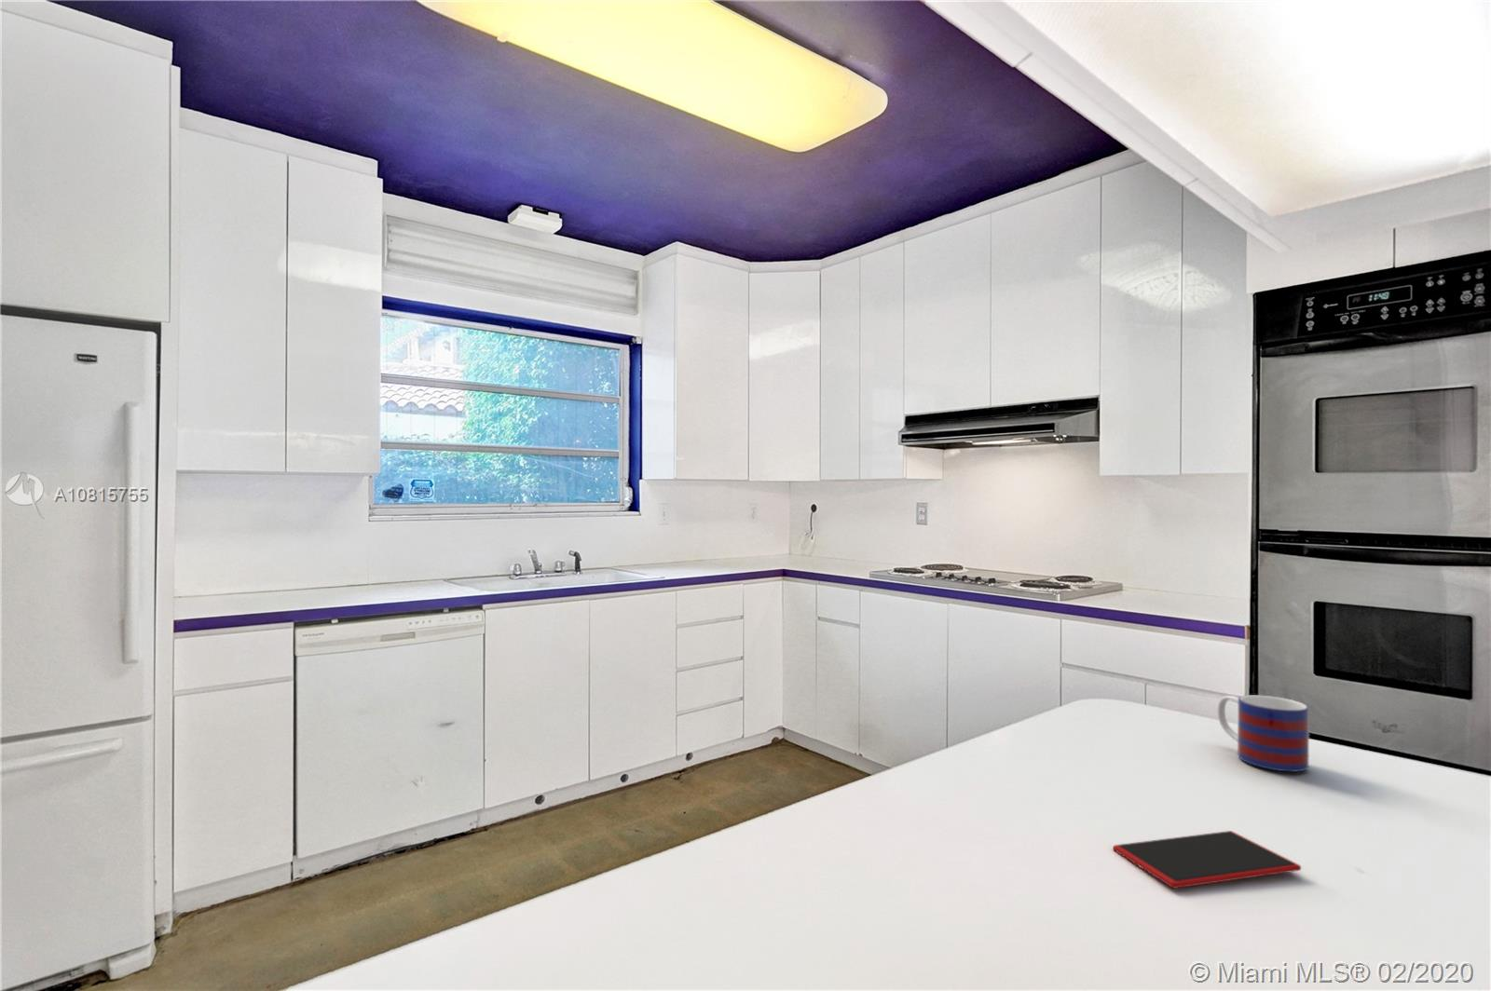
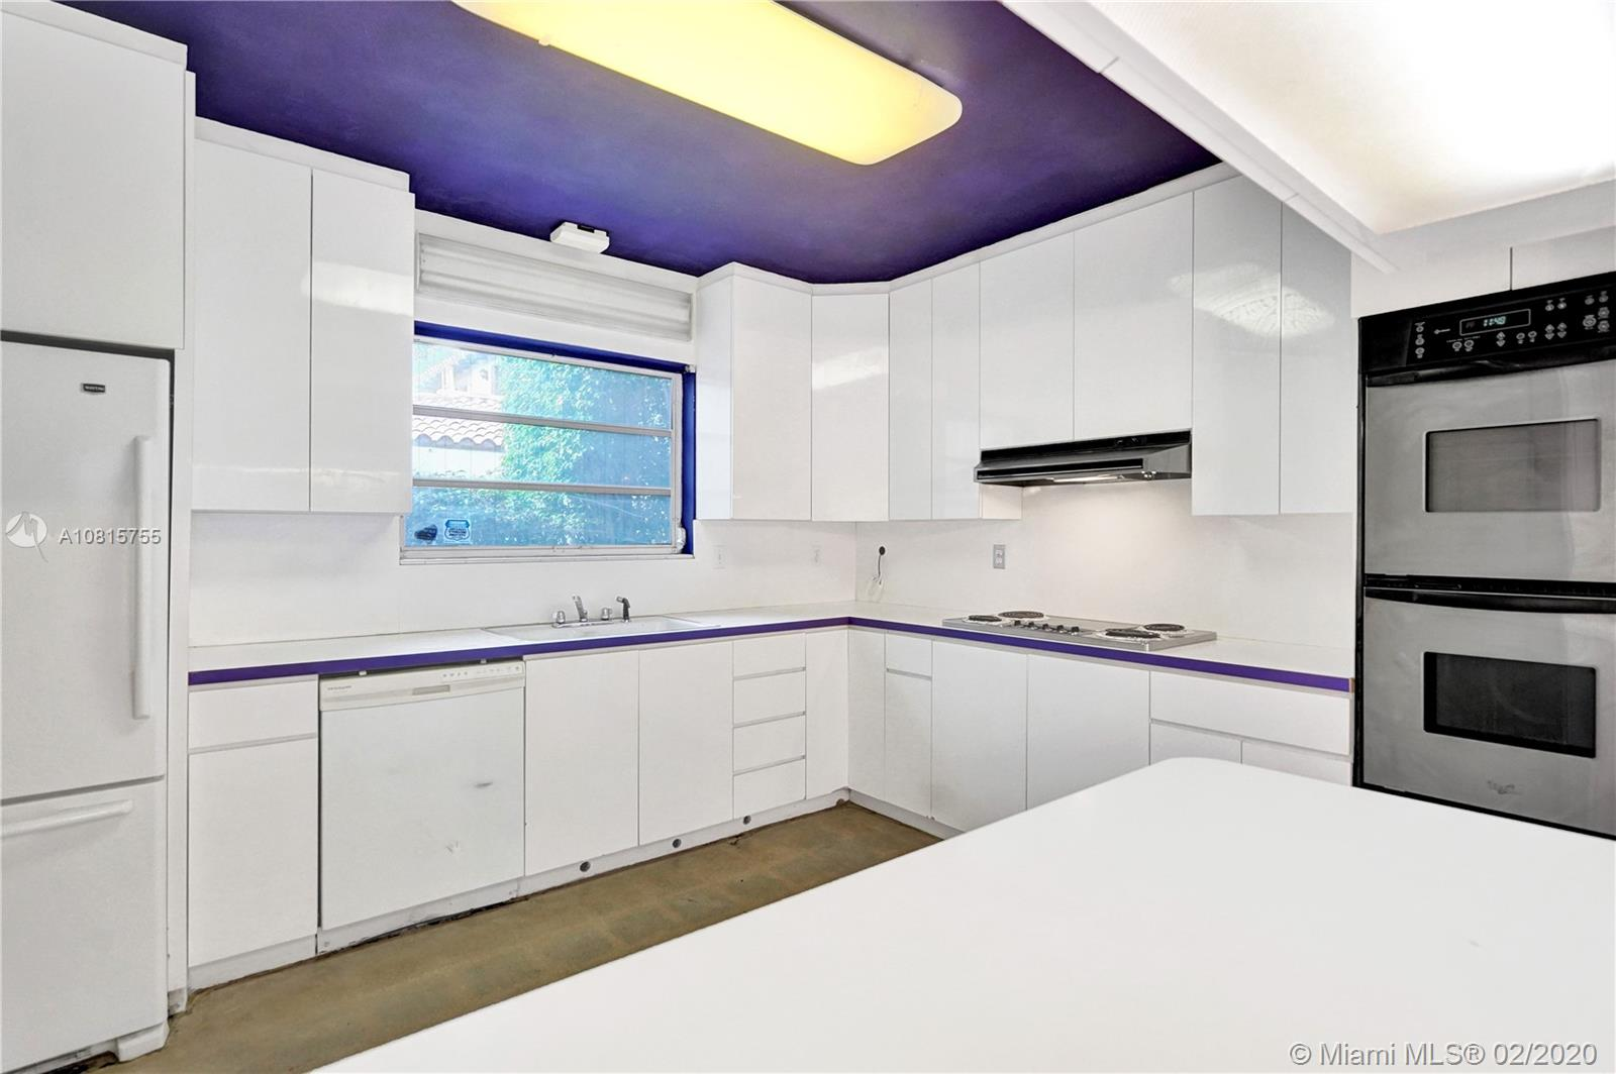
- mug (1258, 728)
- smartphone (1205, 857)
